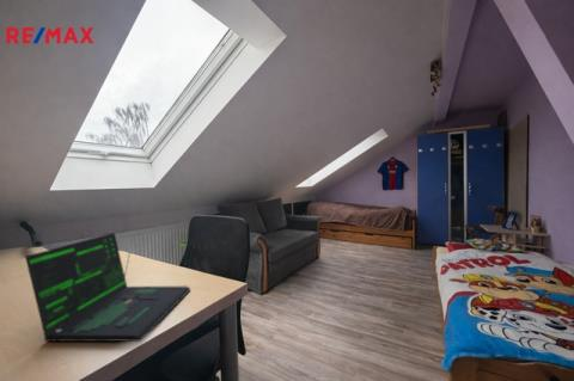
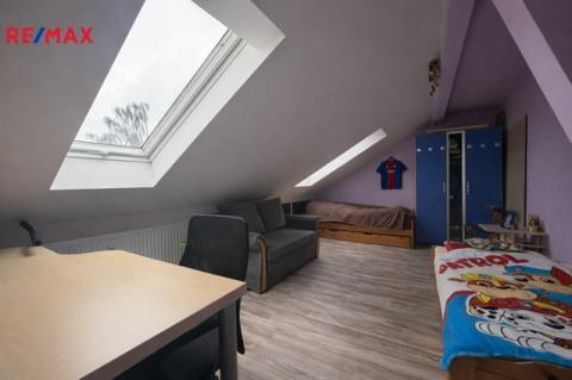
- laptop (126, 271)
